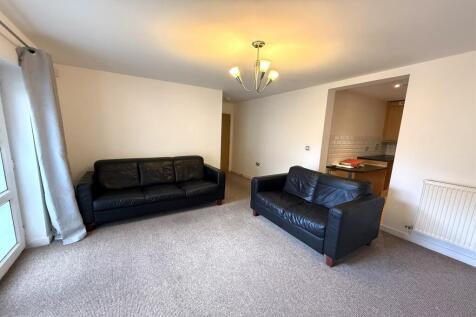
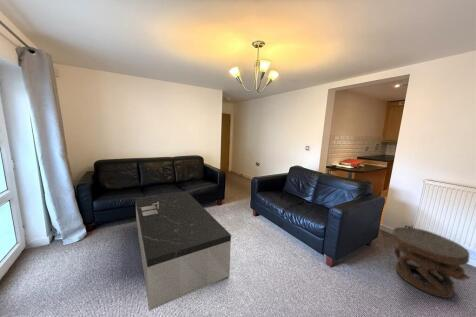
+ carved stool (425, 259)
+ coffee table (174, 227)
